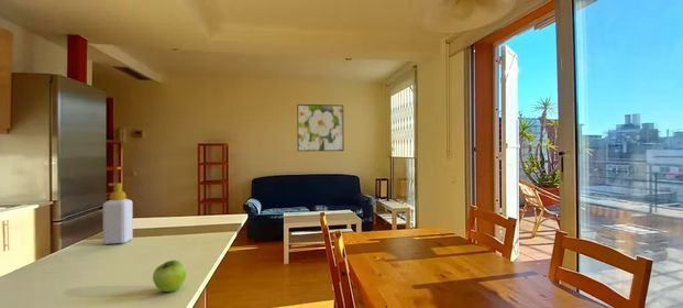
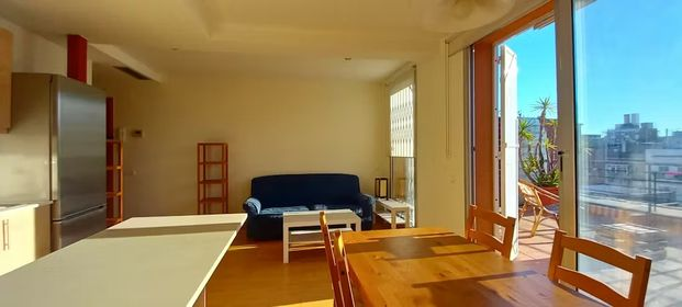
- fruit (169, 275)
- soap bottle (118, 212)
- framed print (320, 128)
